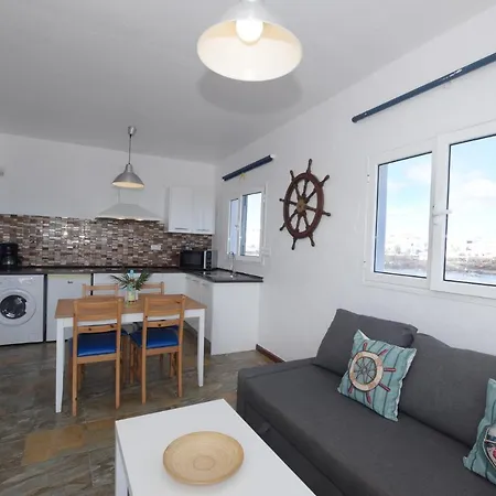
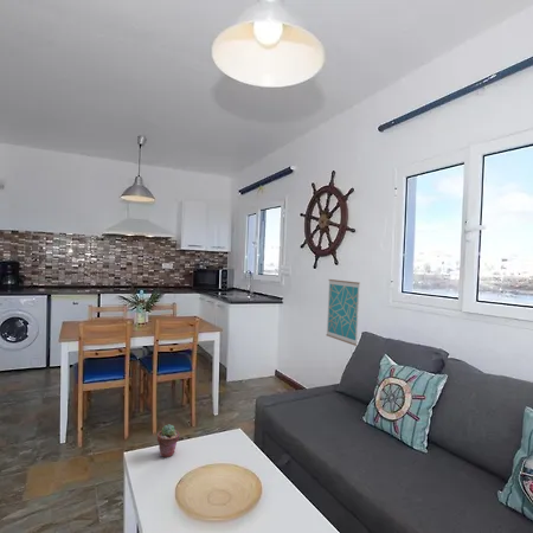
+ wall art (341, 310)
+ potted succulent (167, 439)
